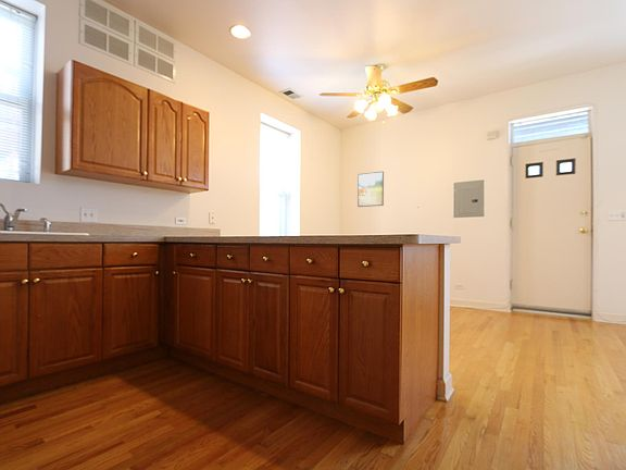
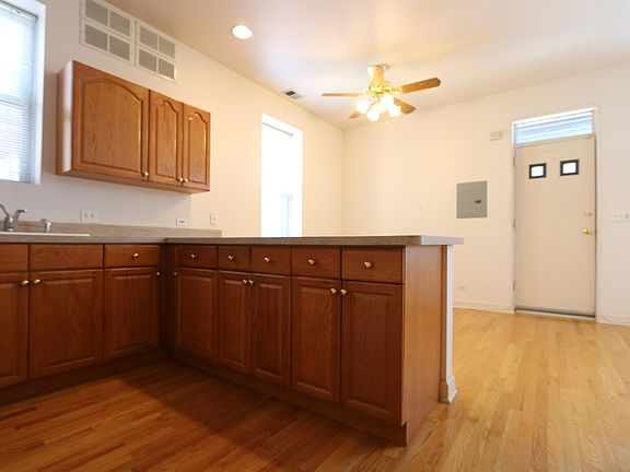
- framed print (370, 189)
